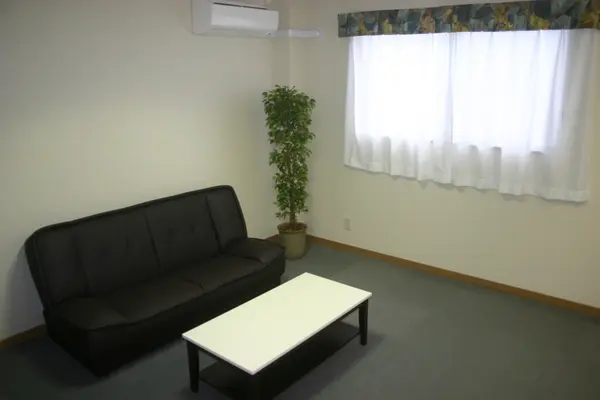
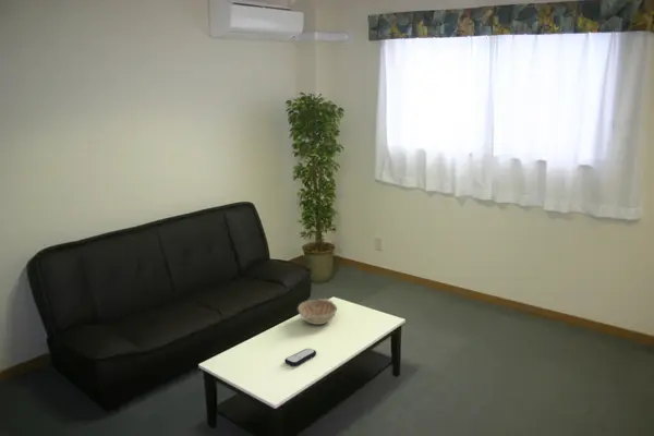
+ decorative bowl (317, 314)
+ remote control (301, 356)
